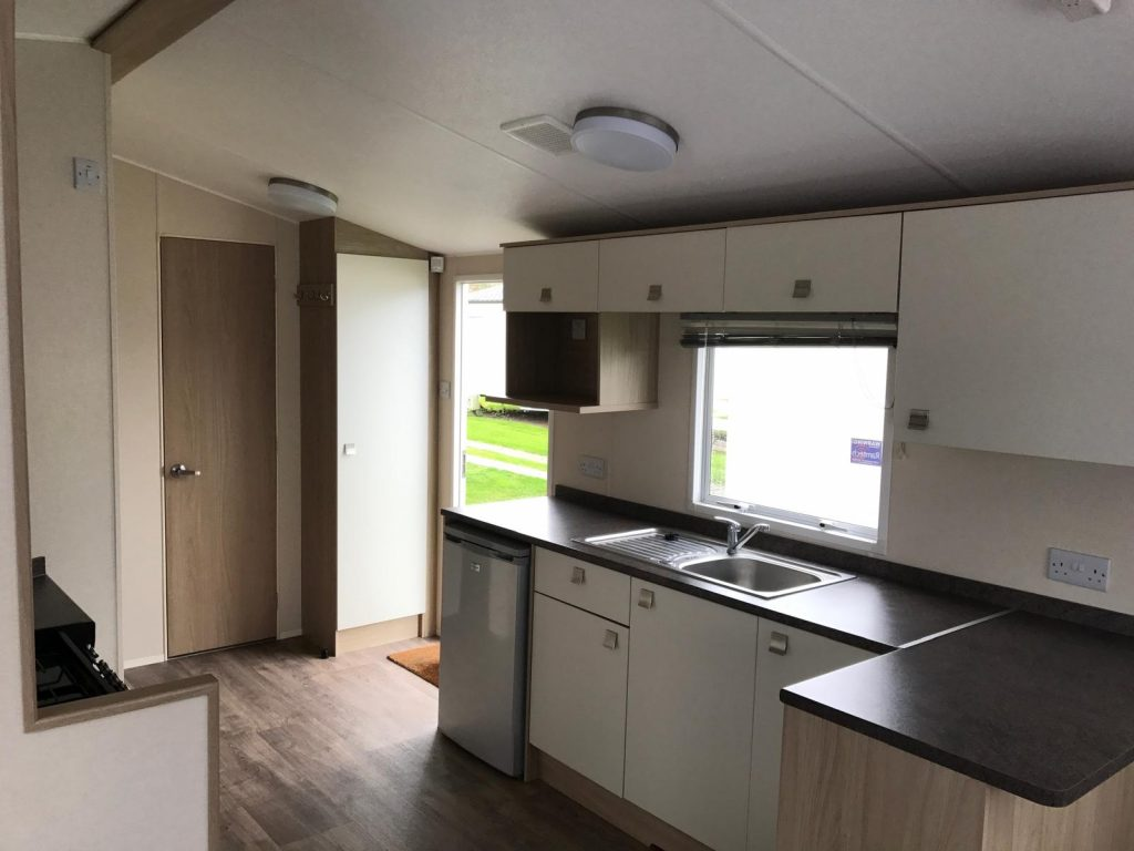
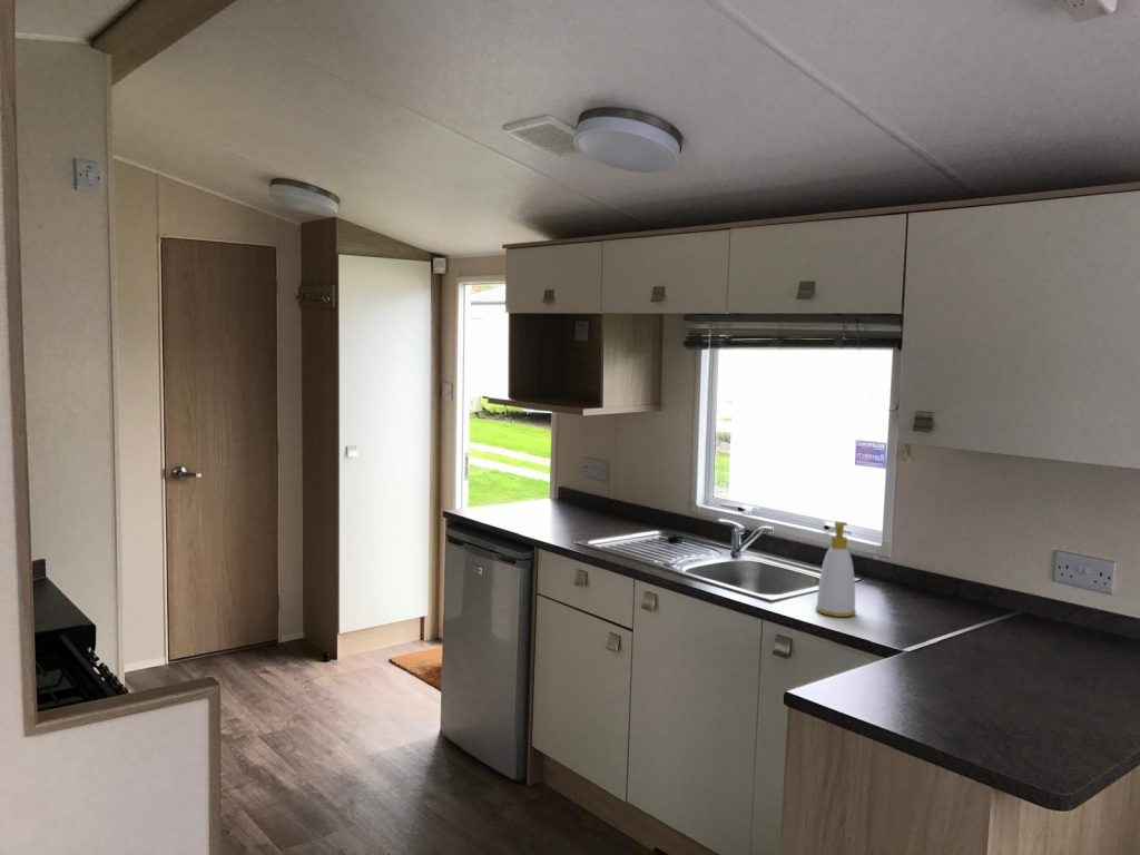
+ soap bottle (837, 567)
